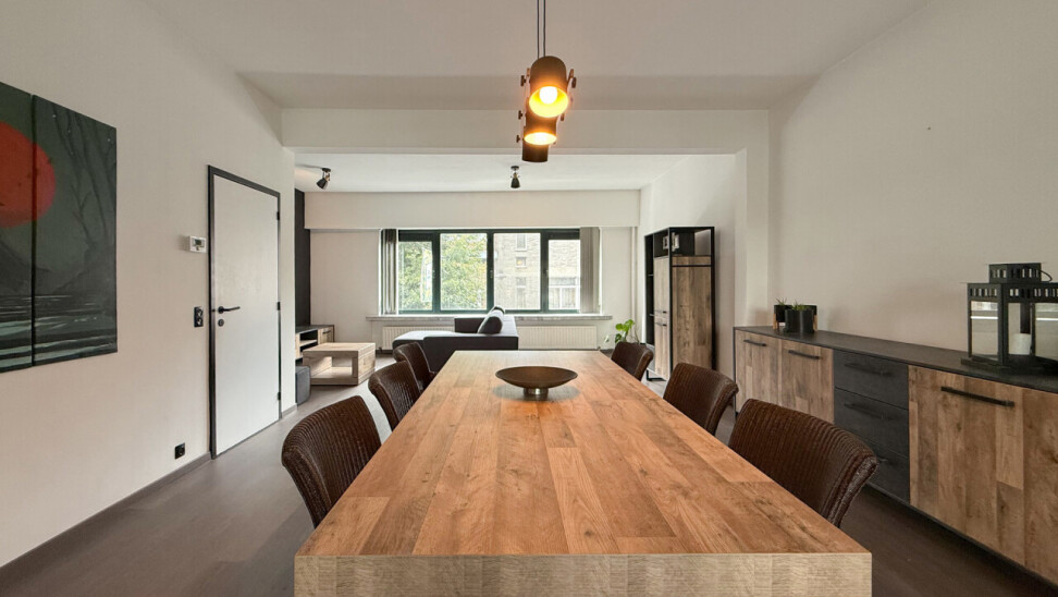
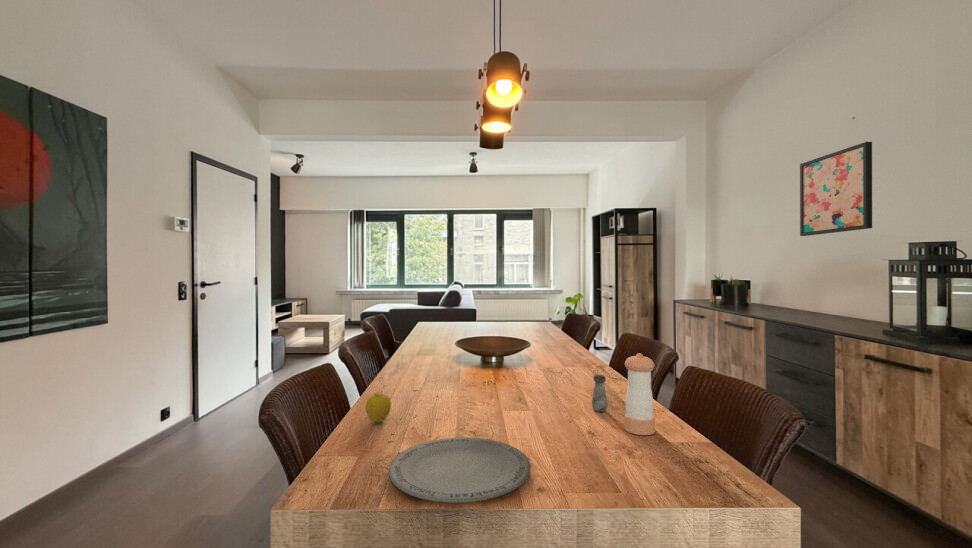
+ apple (378, 406)
+ salt shaker (599, 392)
+ pepper shaker (639, 391)
+ wall art (832, 193)
+ plate (460, 467)
